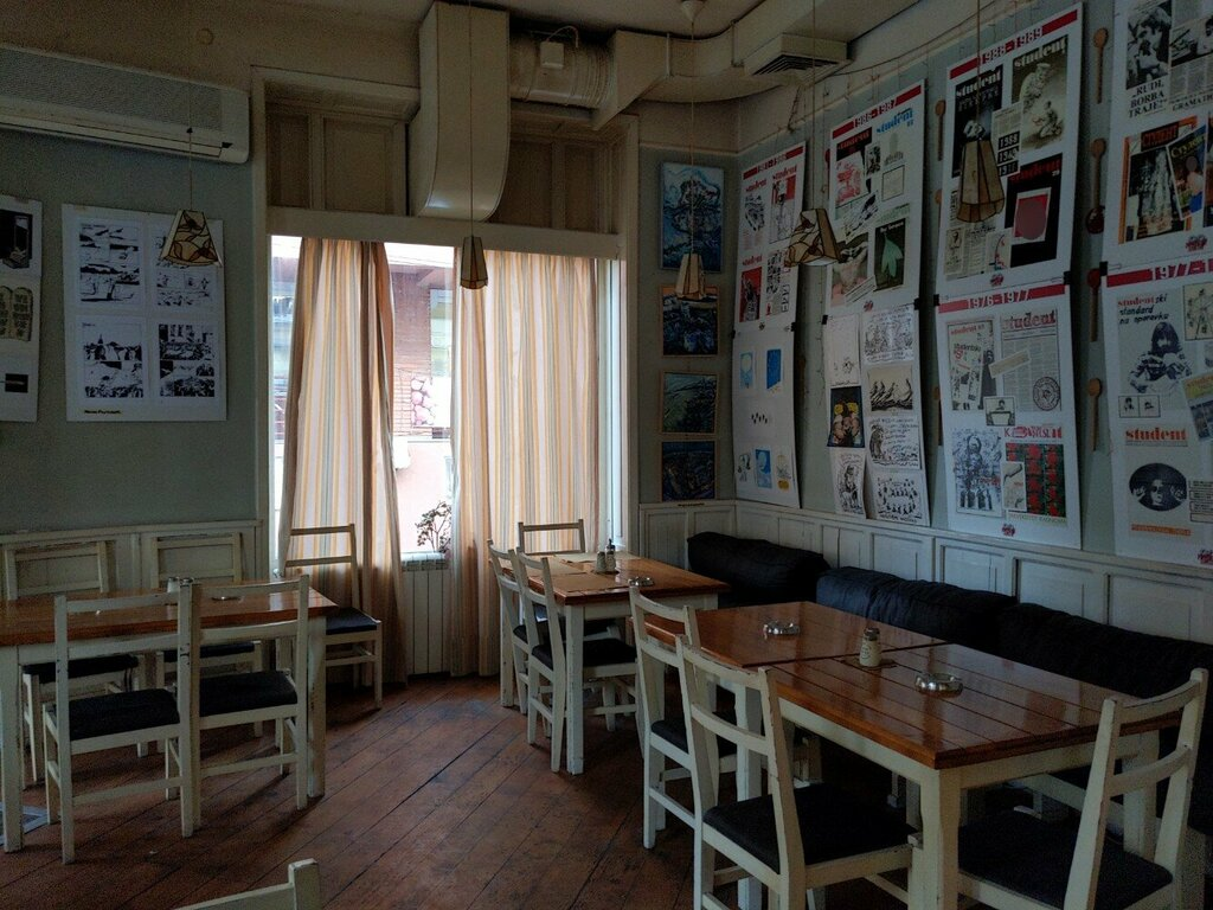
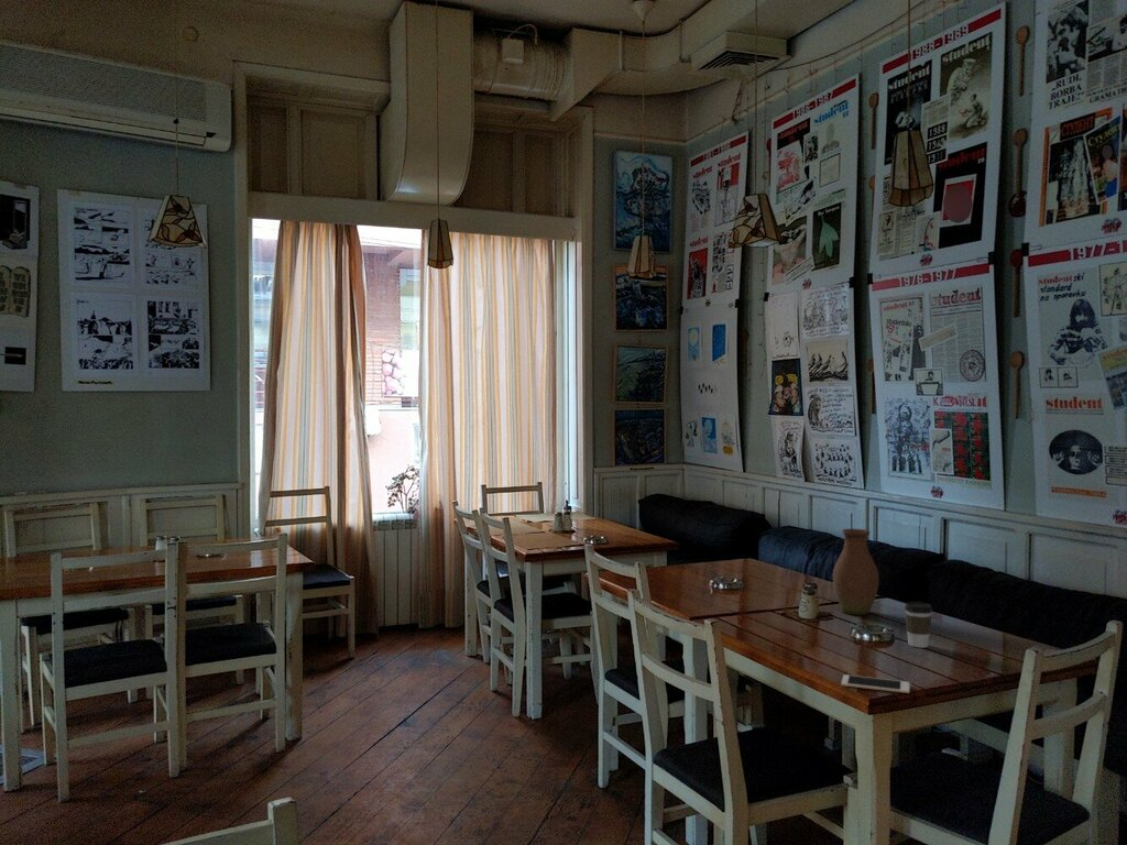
+ cell phone (875, 683)
+ vase (855, 571)
+ coffee cup (918, 624)
